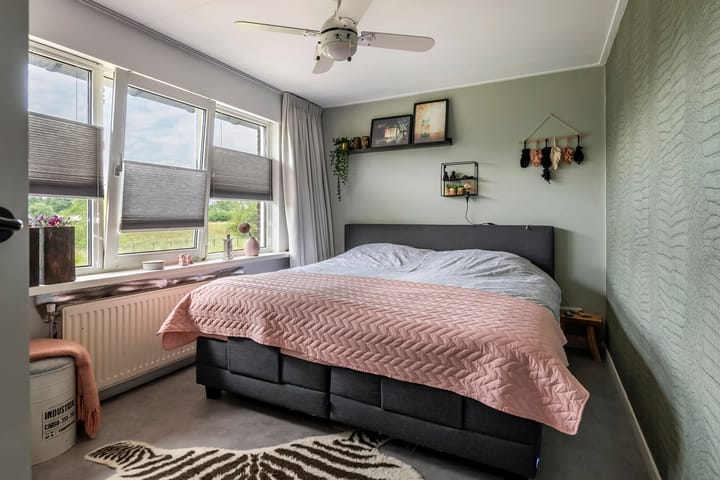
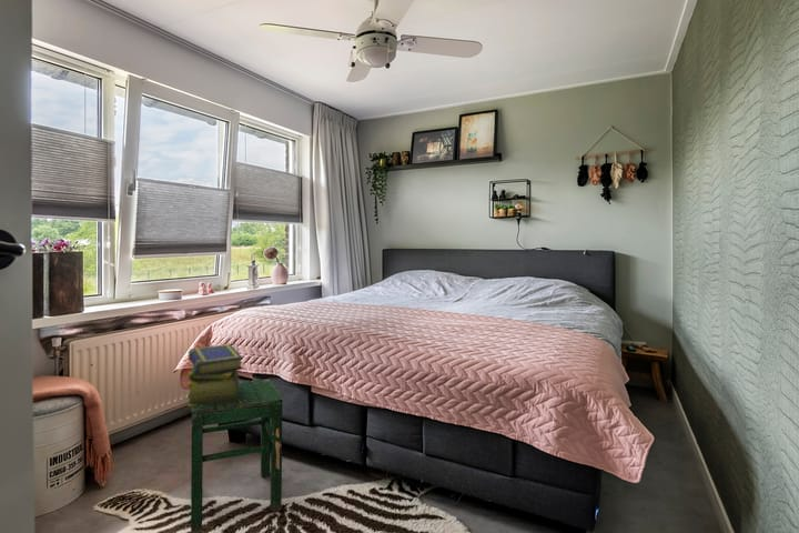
+ stool (234, 450)
+ stack of books (215, 372)
